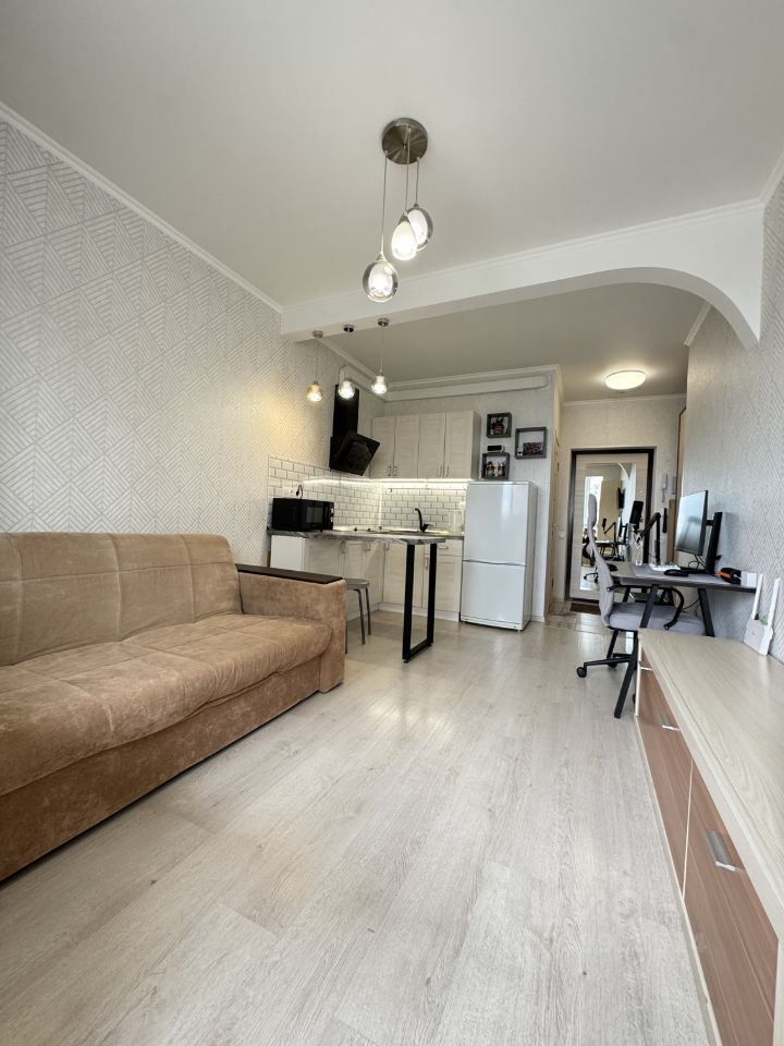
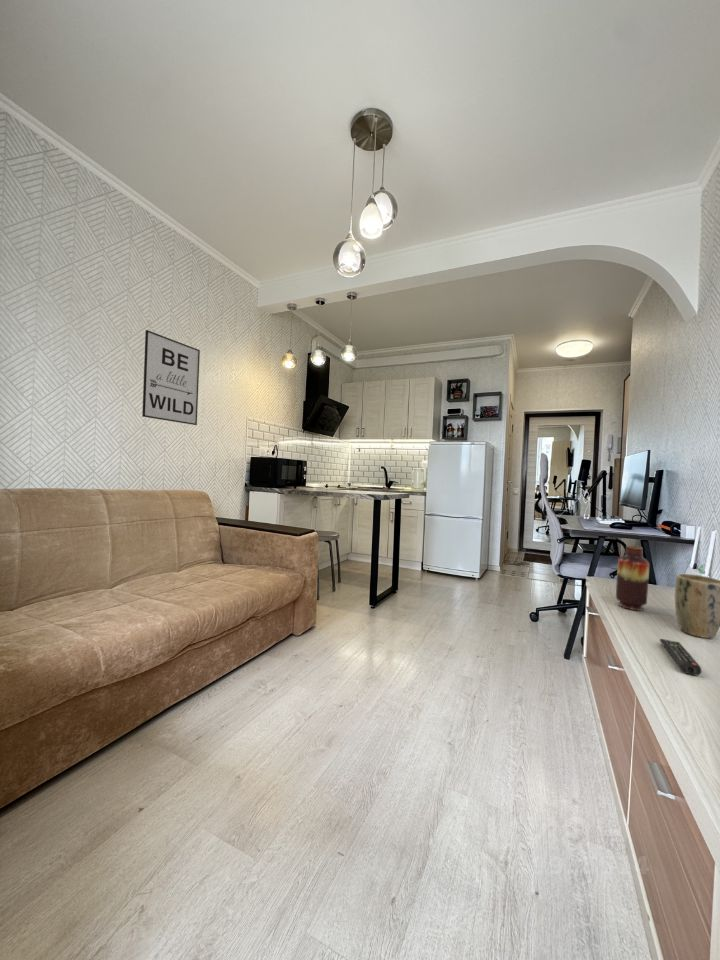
+ vase (632, 576)
+ plant pot (698, 605)
+ remote control (678, 654)
+ wall art (173, 381)
